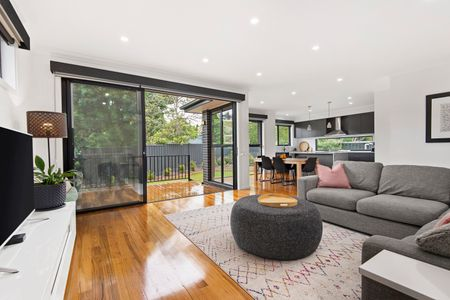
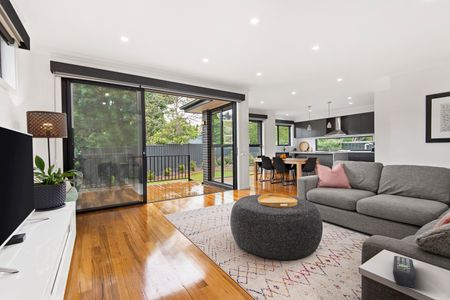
+ remote control (403, 268)
